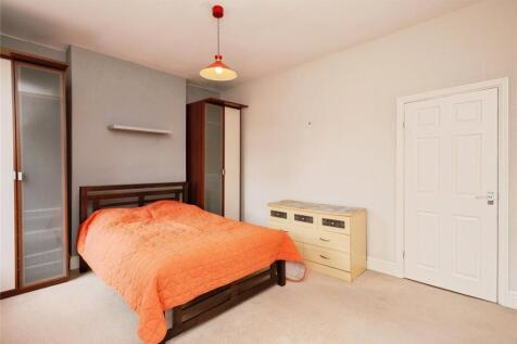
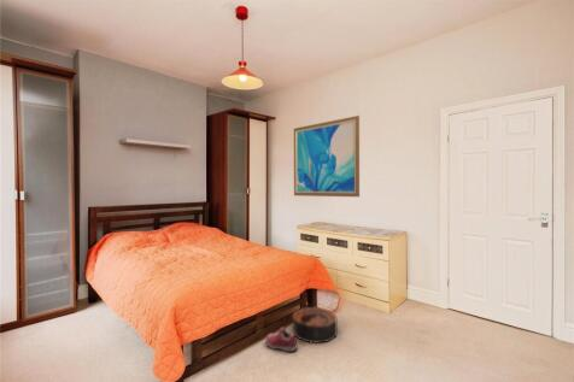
+ basket (314, 323)
+ wall art (323, 159)
+ shoe (280, 336)
